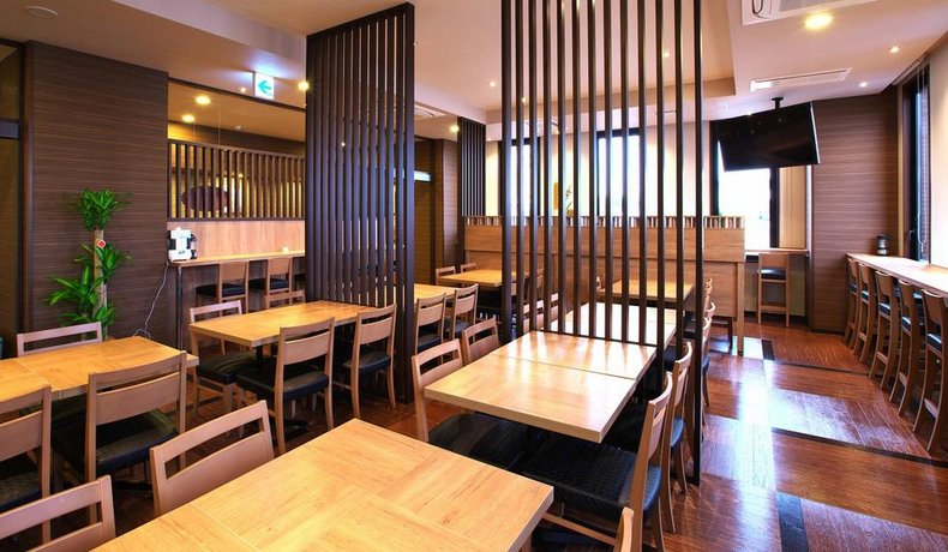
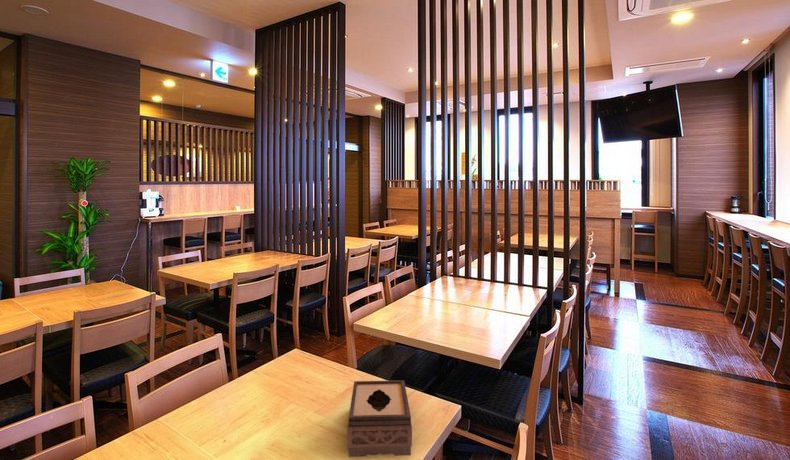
+ tissue box (379, 414)
